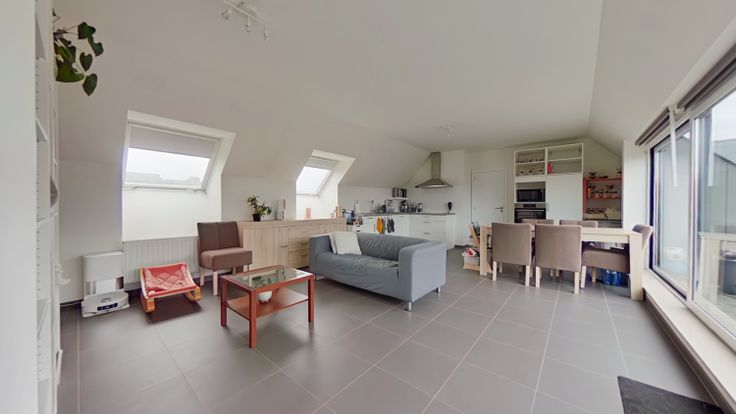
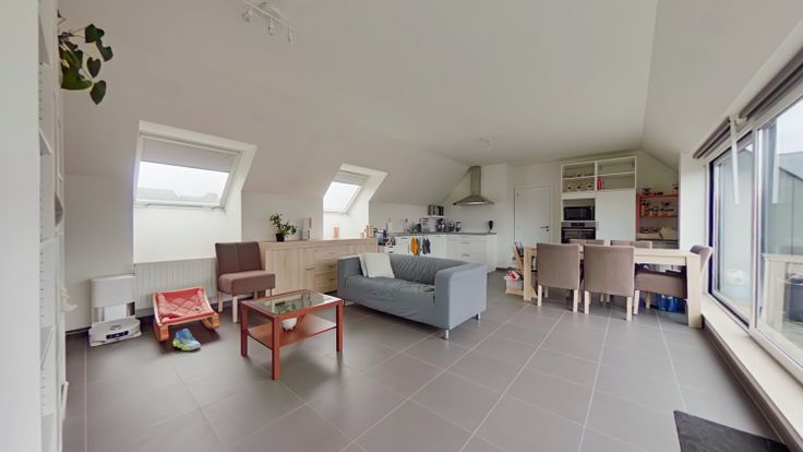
+ sneaker (185, 338)
